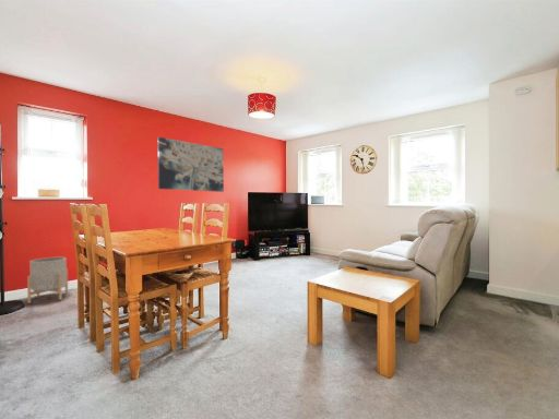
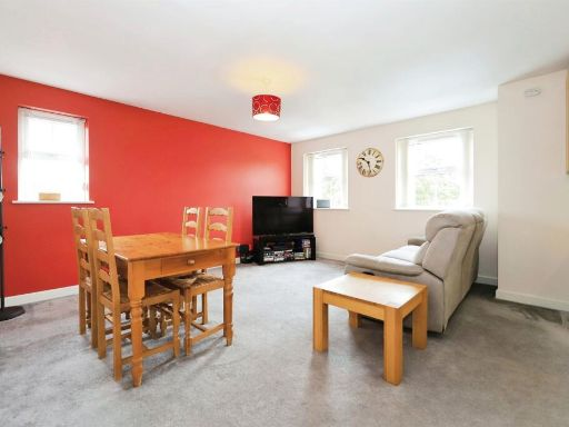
- wall art (193, 167)
- planter (48, 278)
